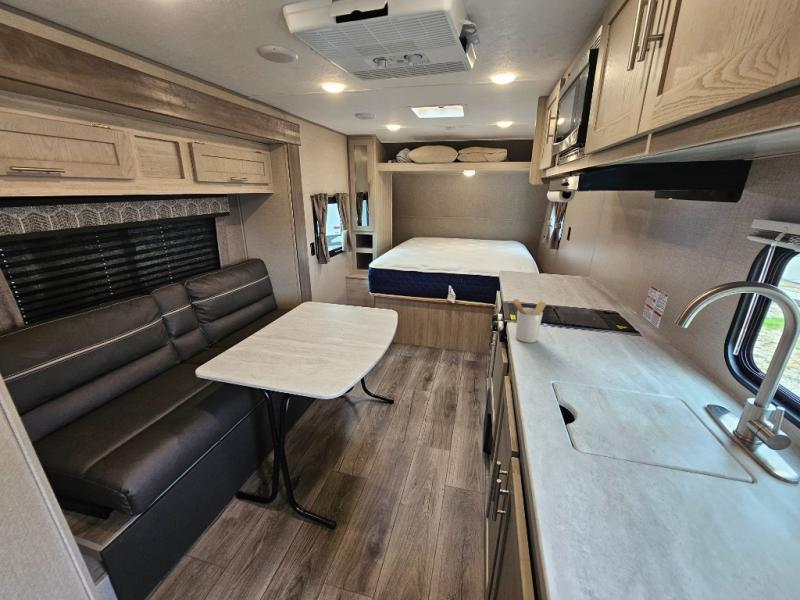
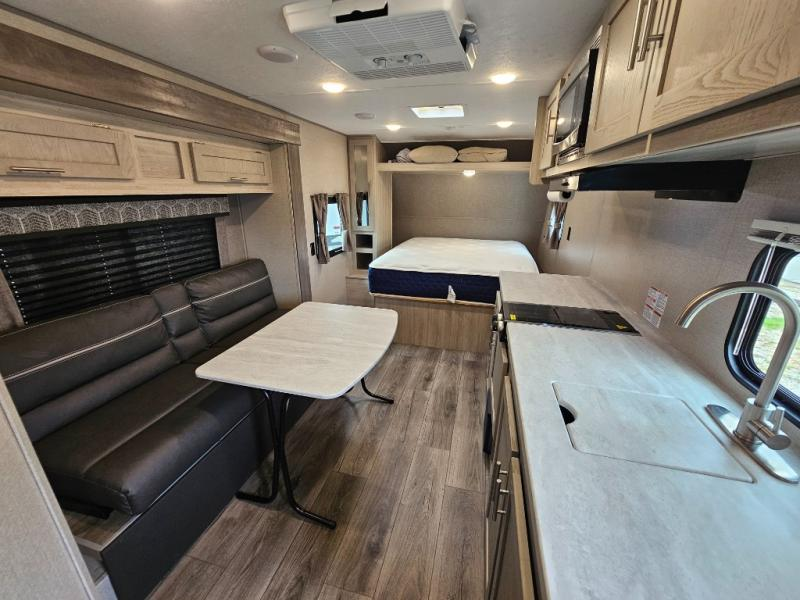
- utensil holder (524, 319)
